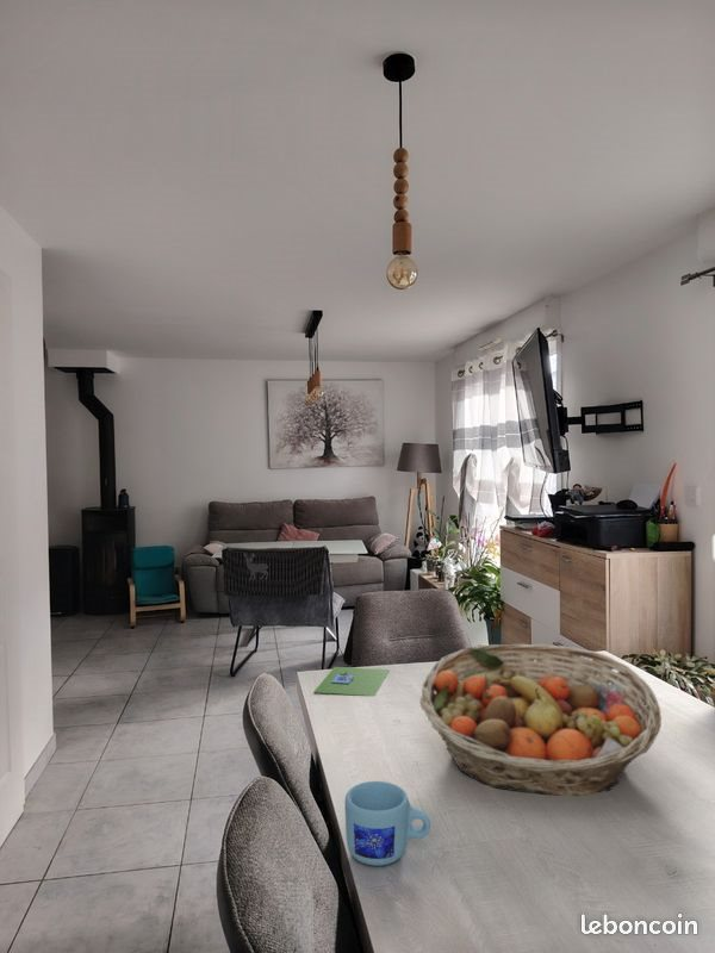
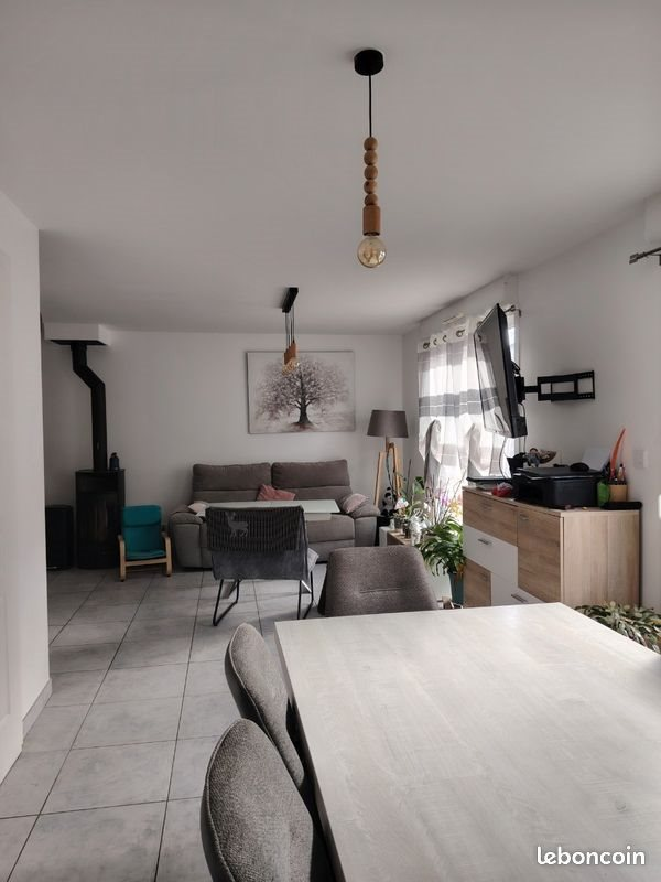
- mug (387, 826)
- fruit basket (535, 714)
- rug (353, 675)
